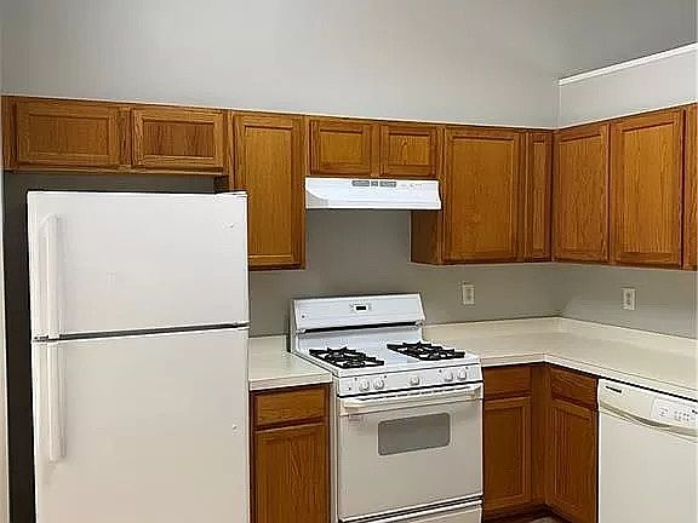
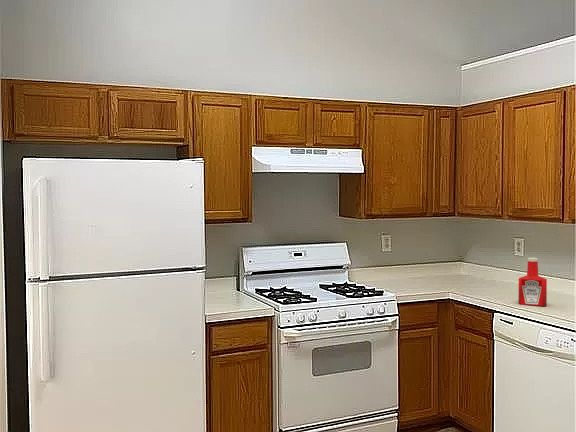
+ soap bottle (532, 281)
